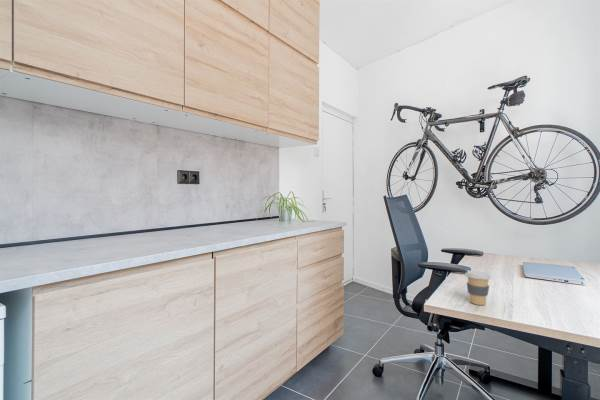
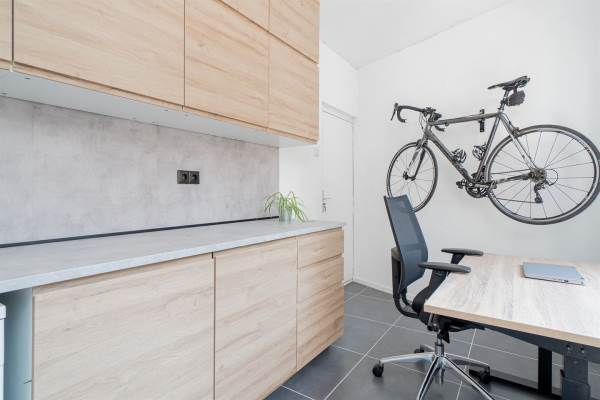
- coffee cup (477, 287)
